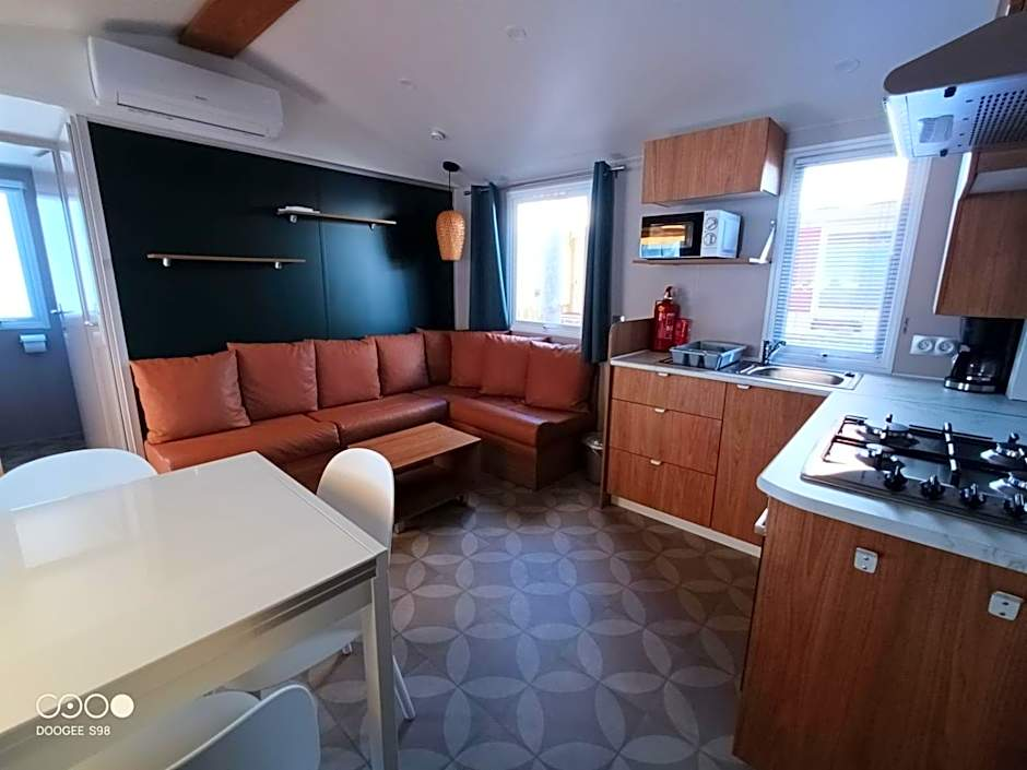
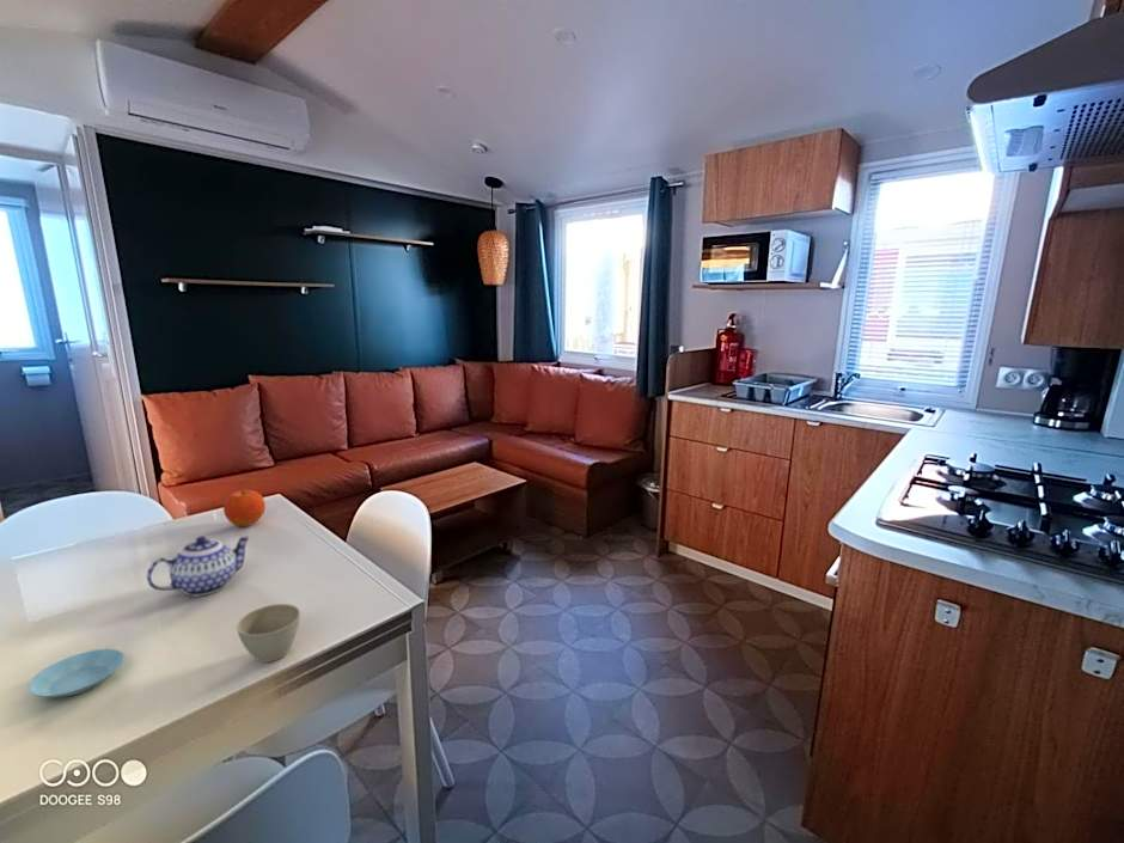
+ flower pot (270, 636)
+ teapot (202, 562)
+ fruit (244, 507)
+ saucer (79, 676)
